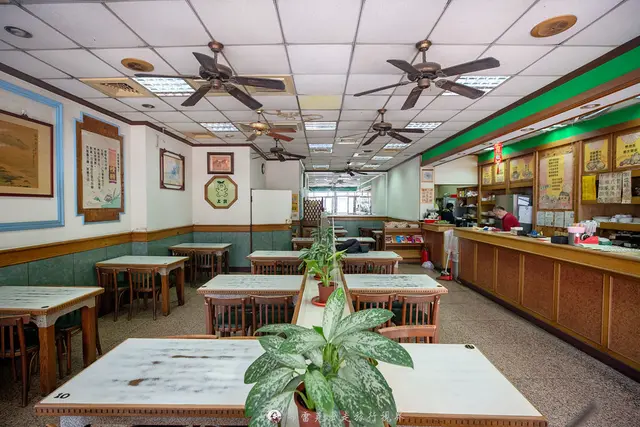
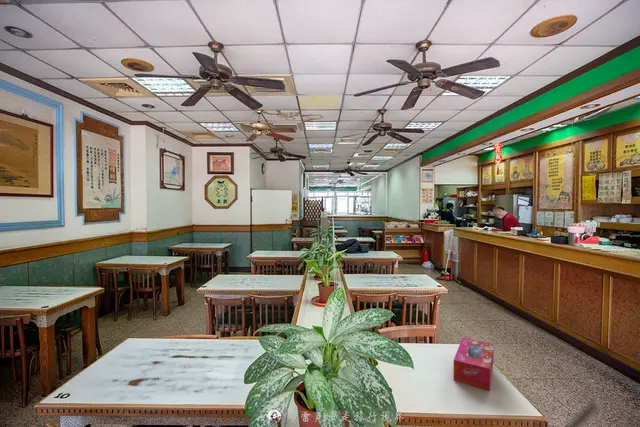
+ tissue box (474, 361)
